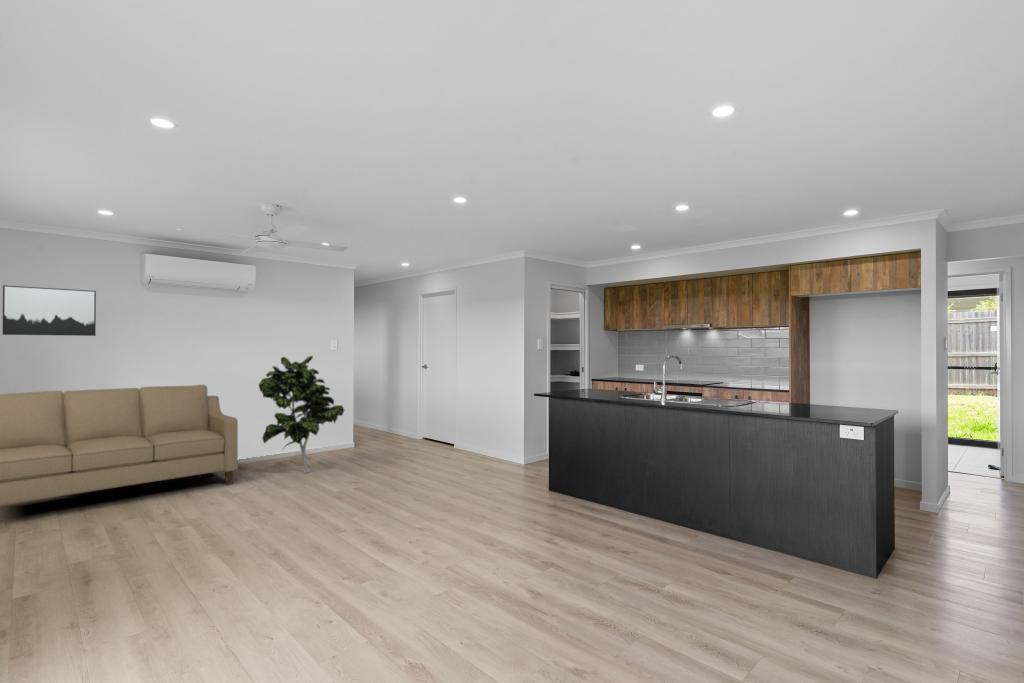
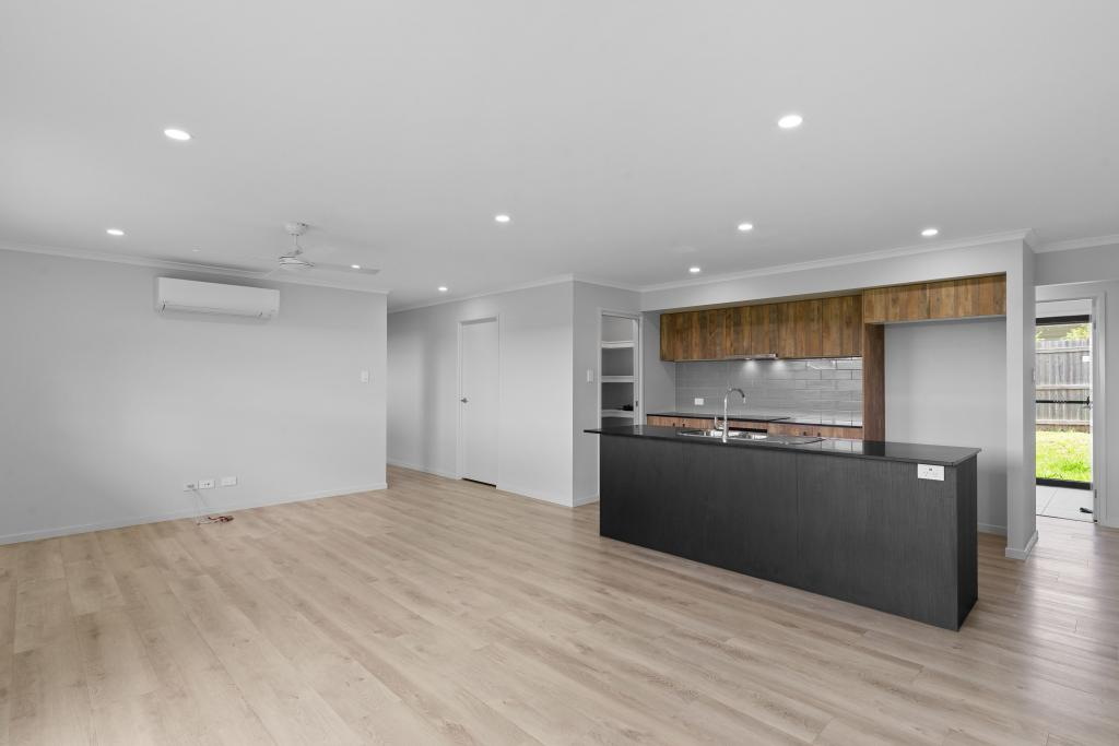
- wall art (51, 311)
- indoor plant (303, 414)
- sofa (106, 442)
